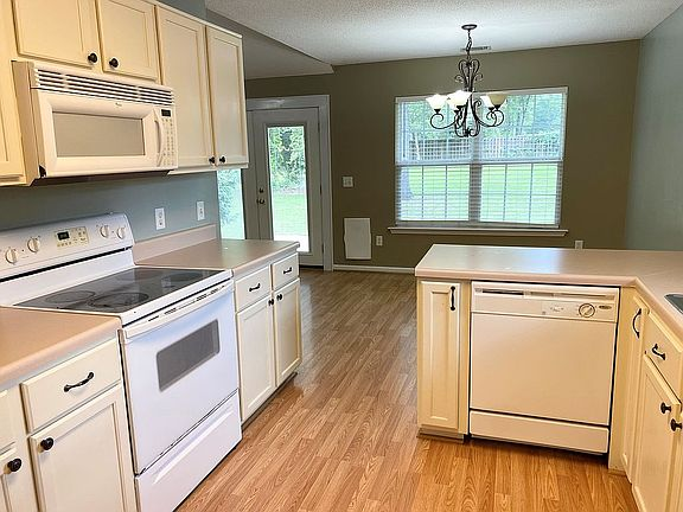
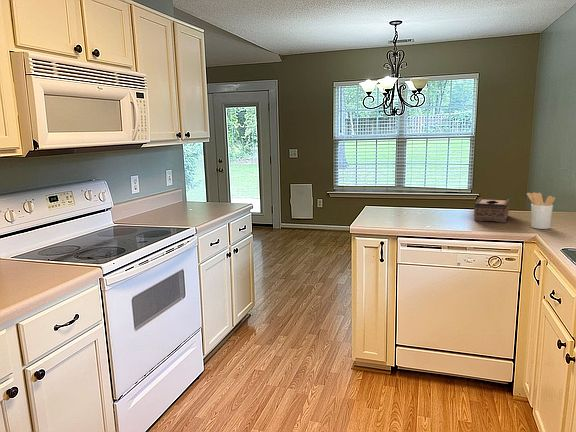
+ tissue box (492, 209)
+ utensil holder (538, 209)
